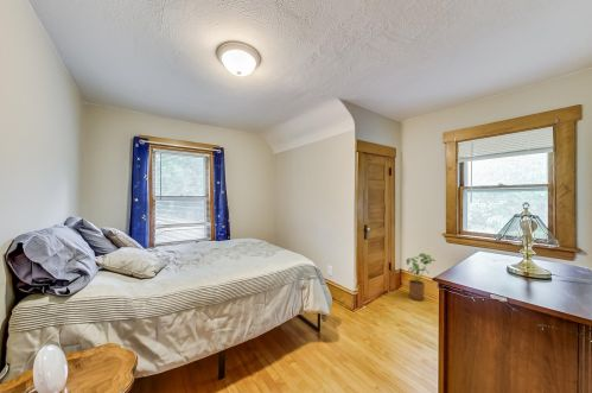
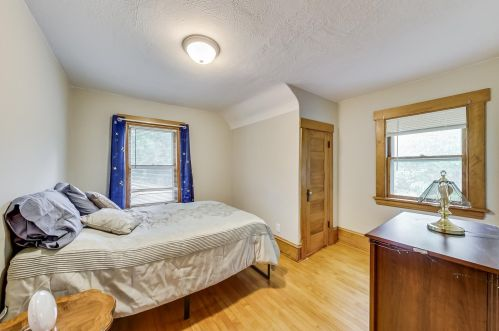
- house plant (416, 275)
